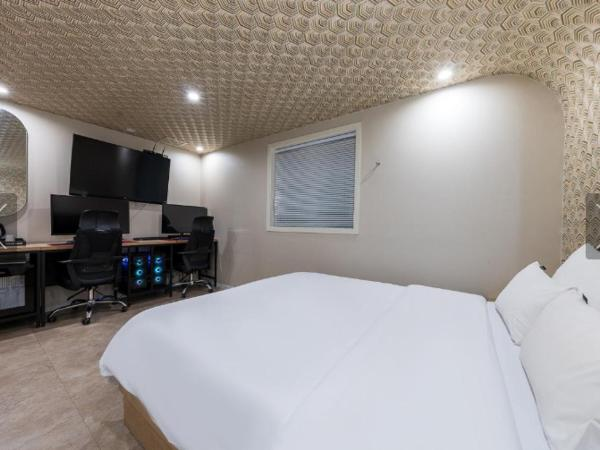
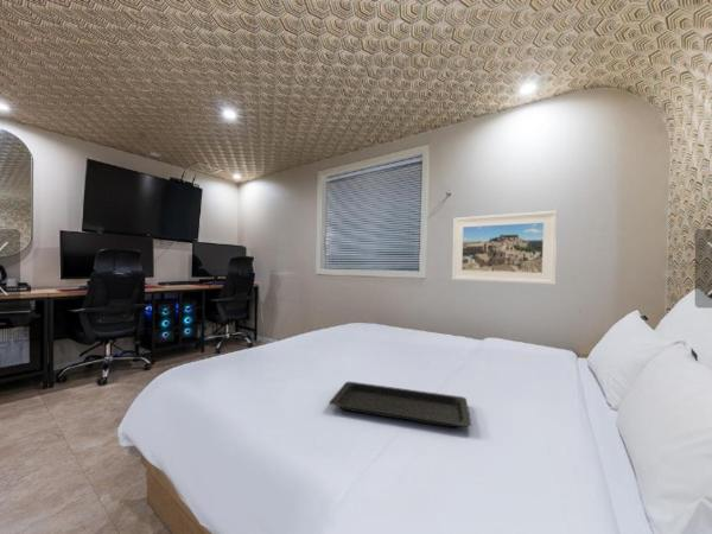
+ serving tray (399, 403)
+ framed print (500, 248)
